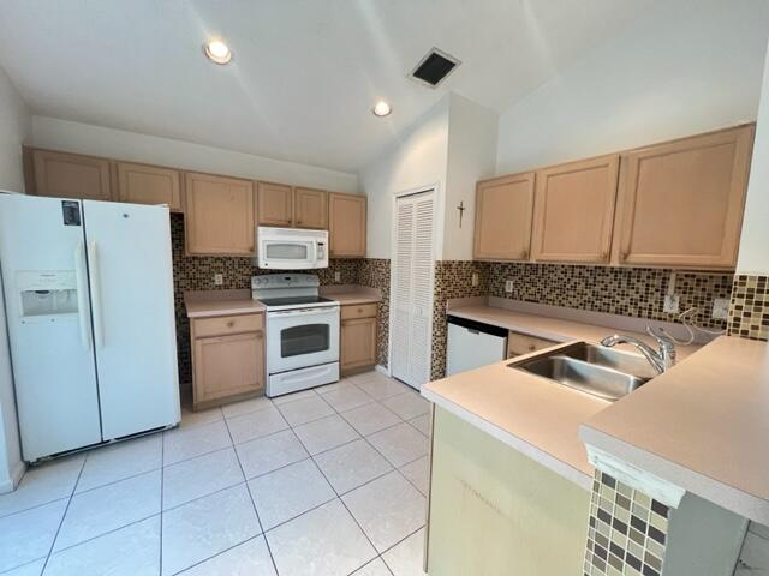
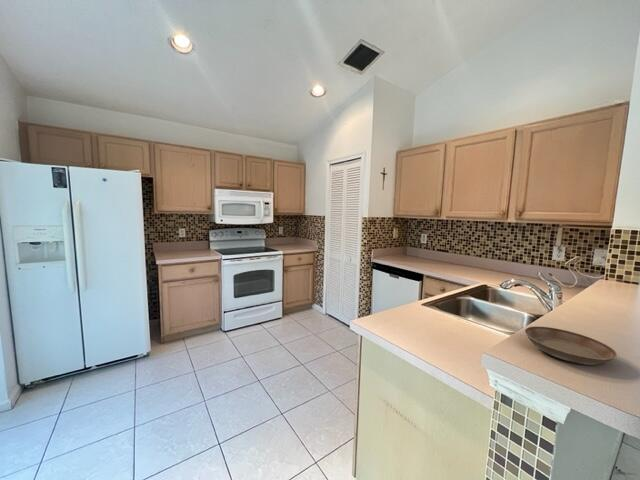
+ saucer (566, 346)
